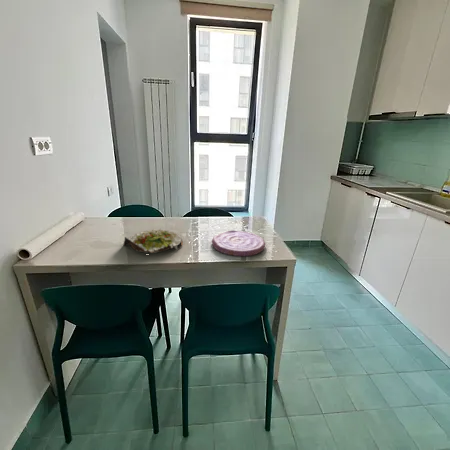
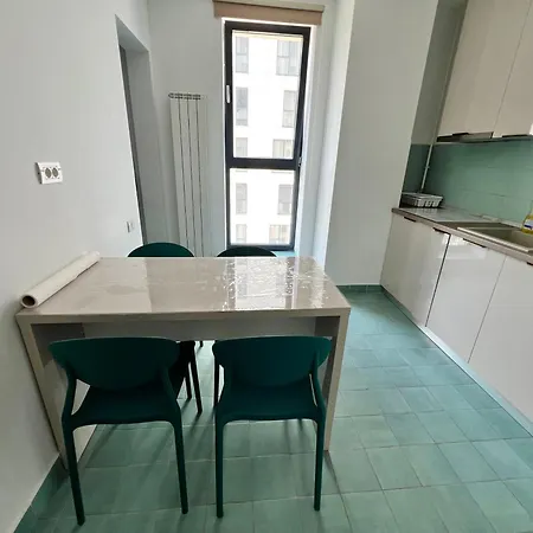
- plate (238, 242)
- salad plate (155, 238)
